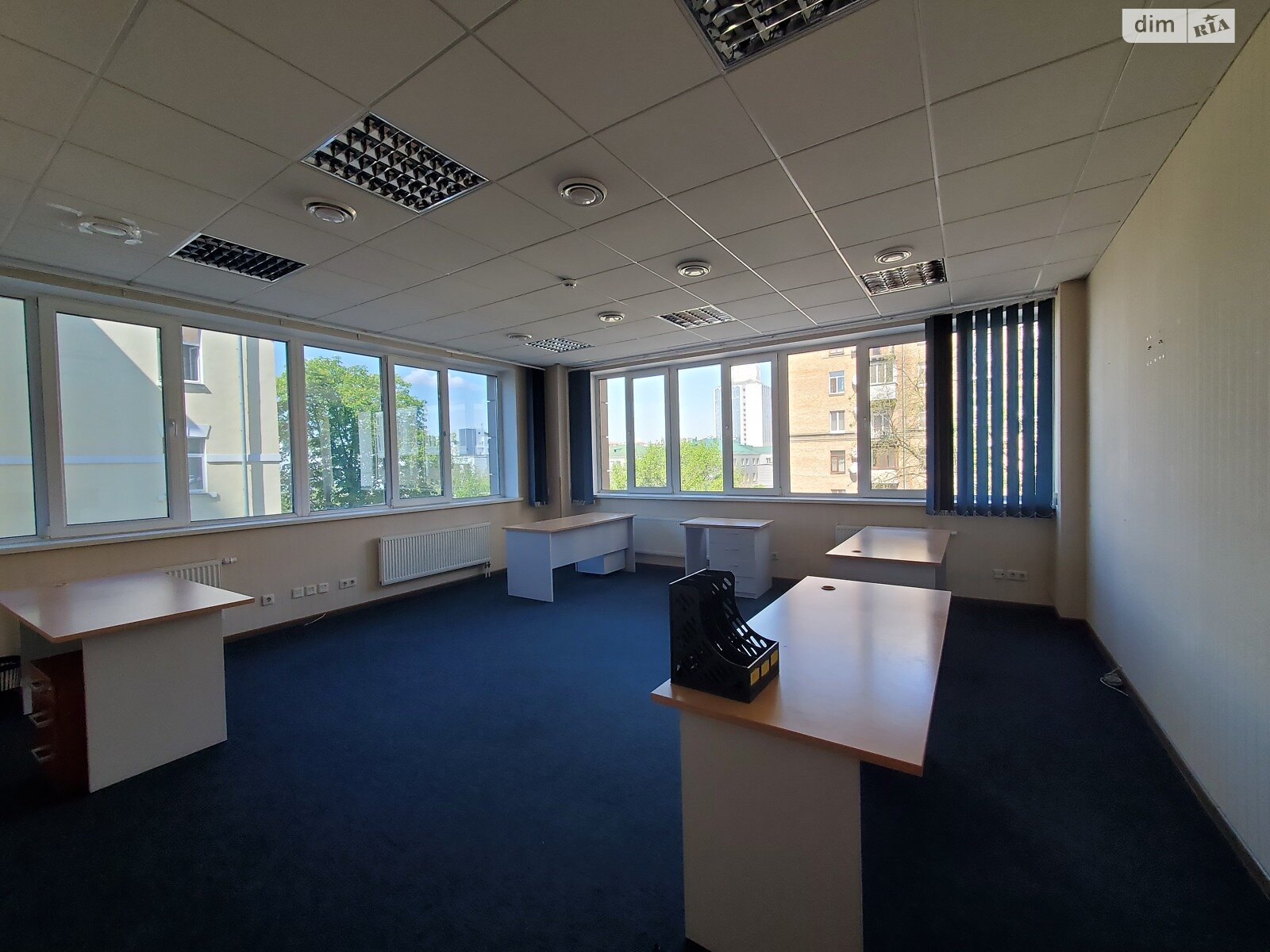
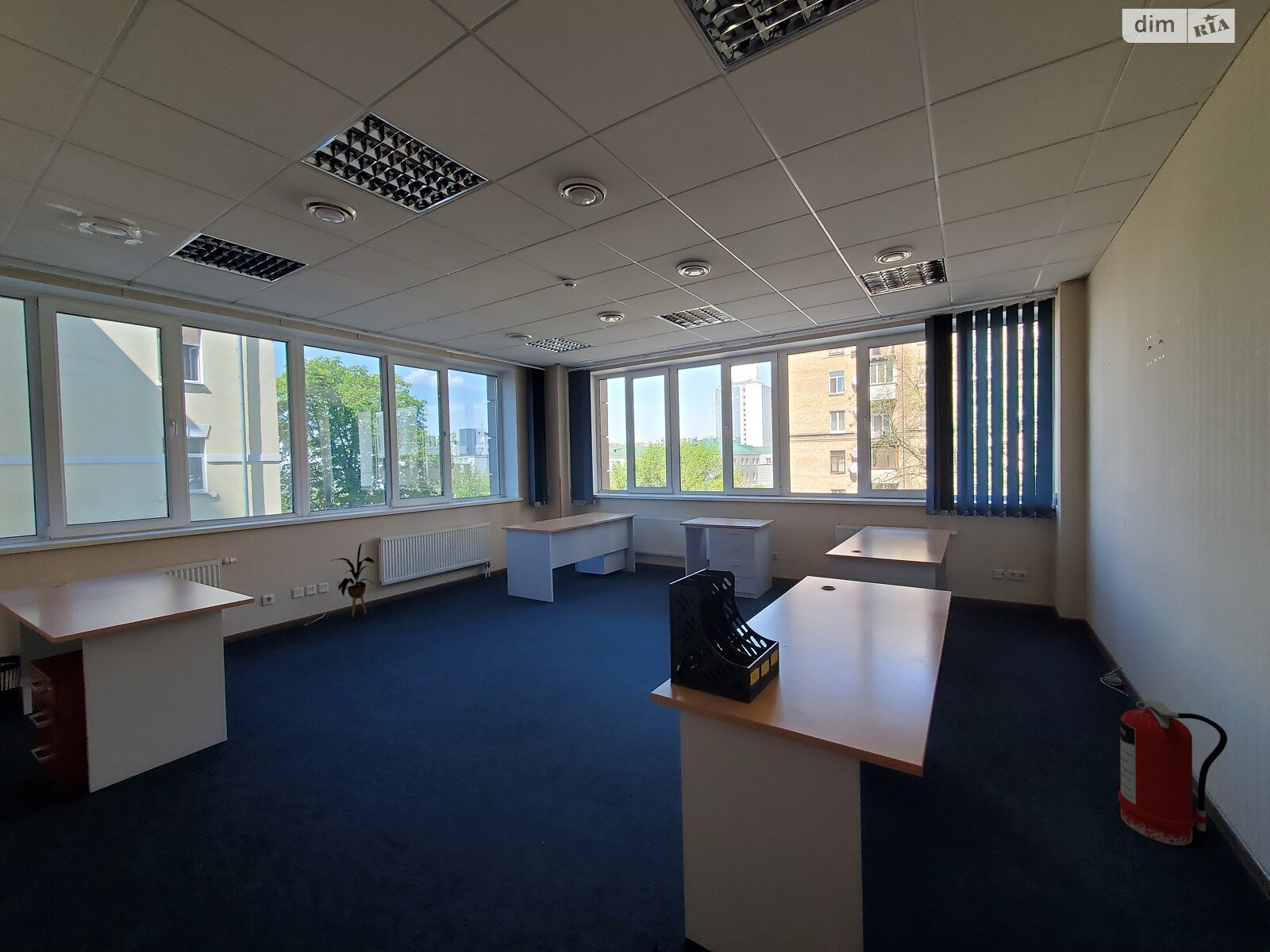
+ house plant (352, 579)
+ fire extinguisher (1172, 768)
